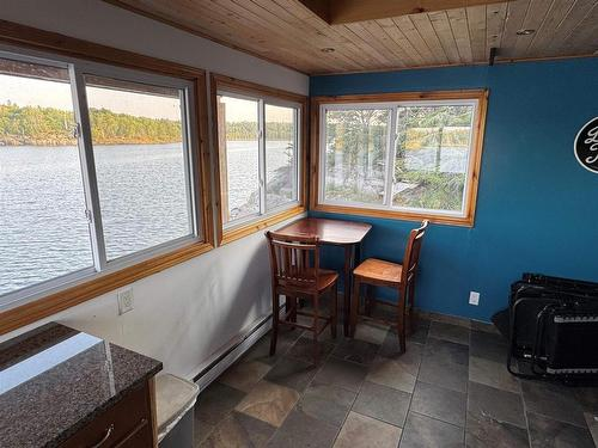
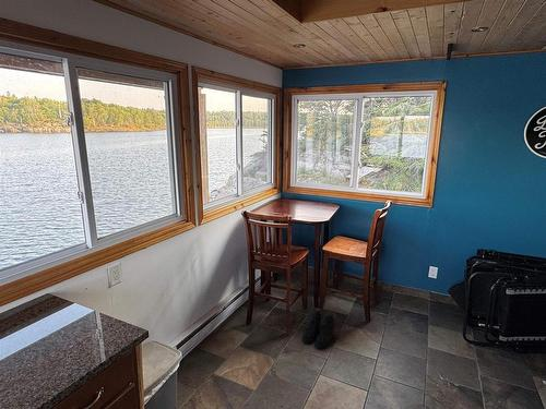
+ boots (318, 327)
